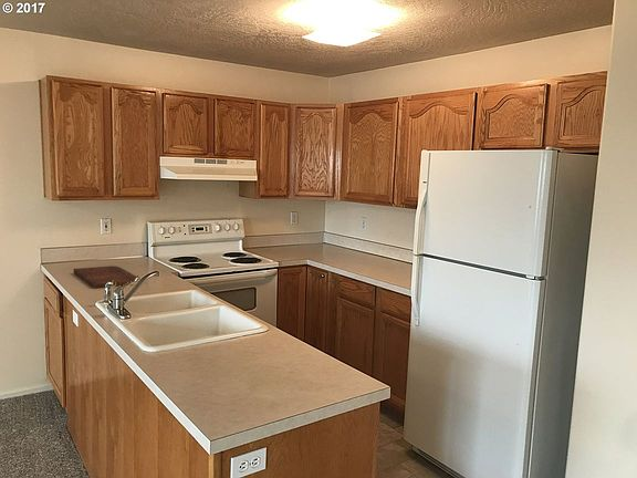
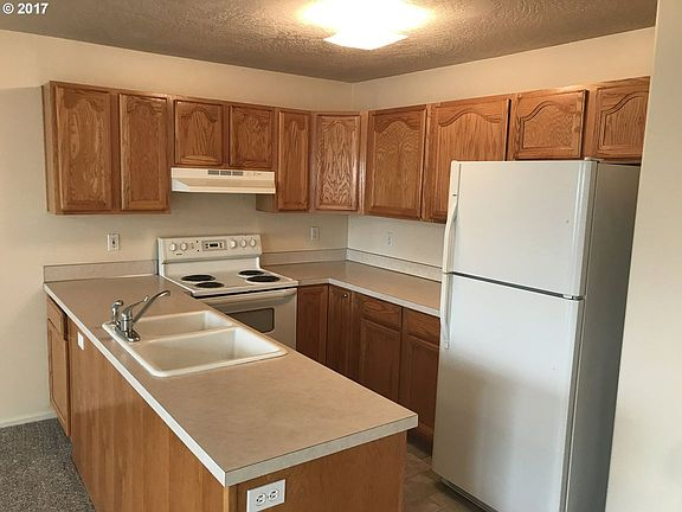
- cutting board (106, 276)
